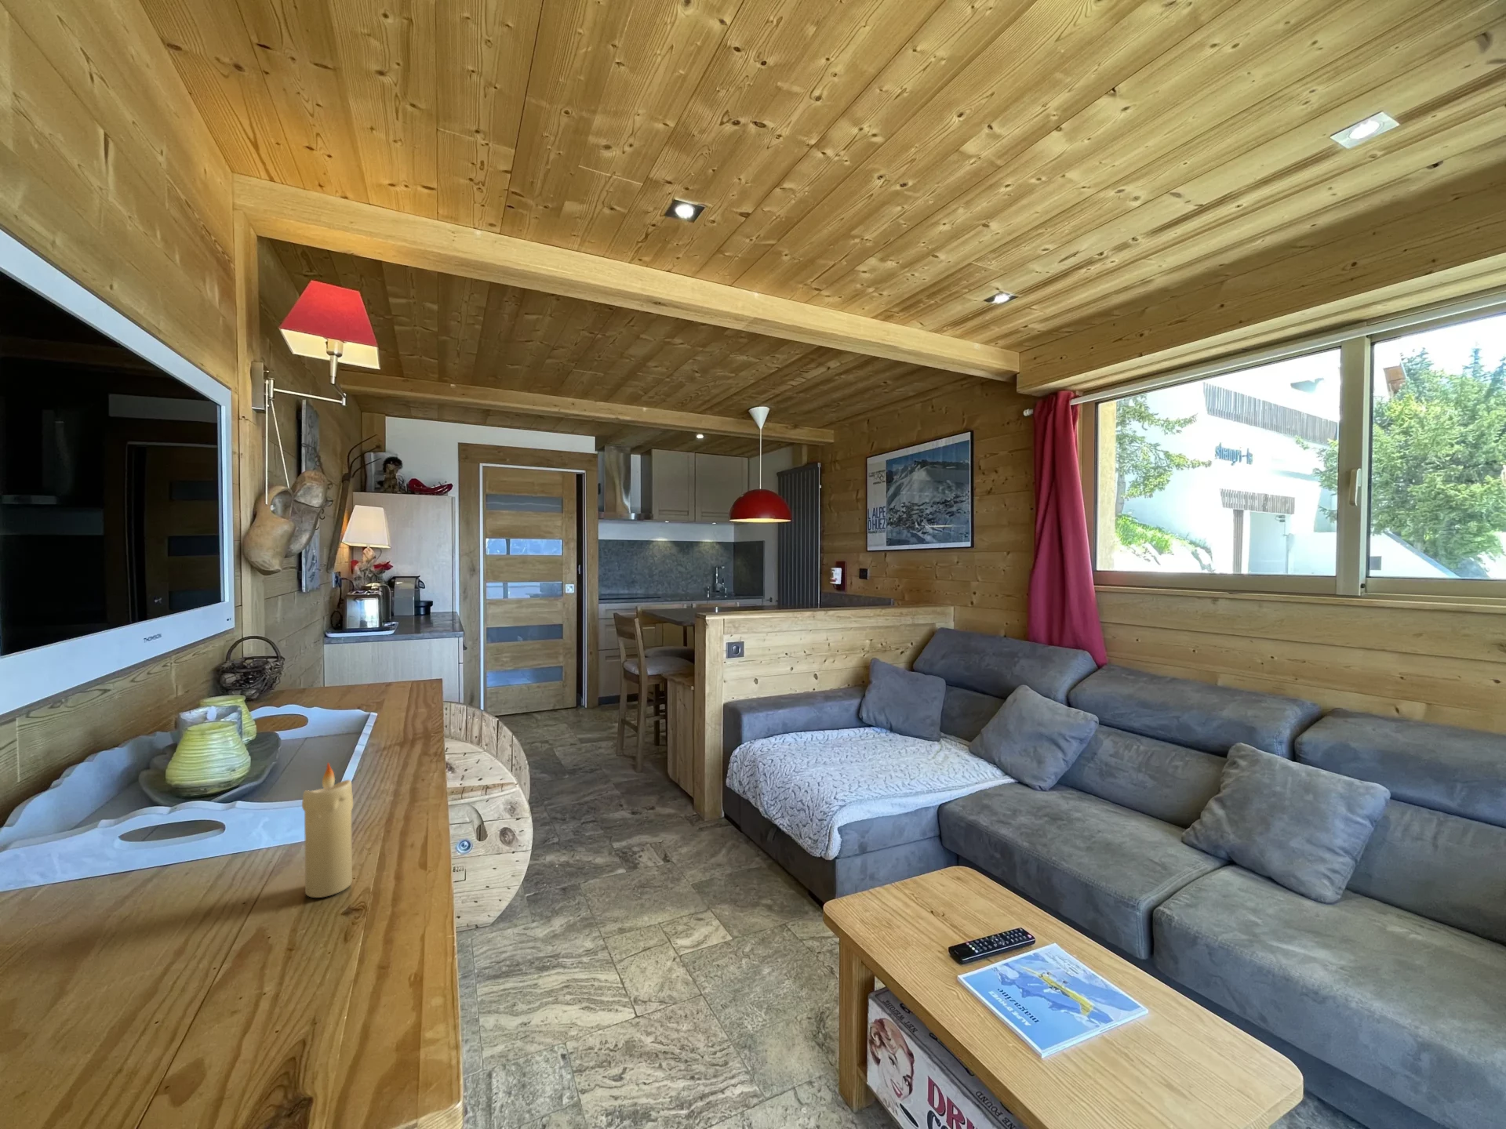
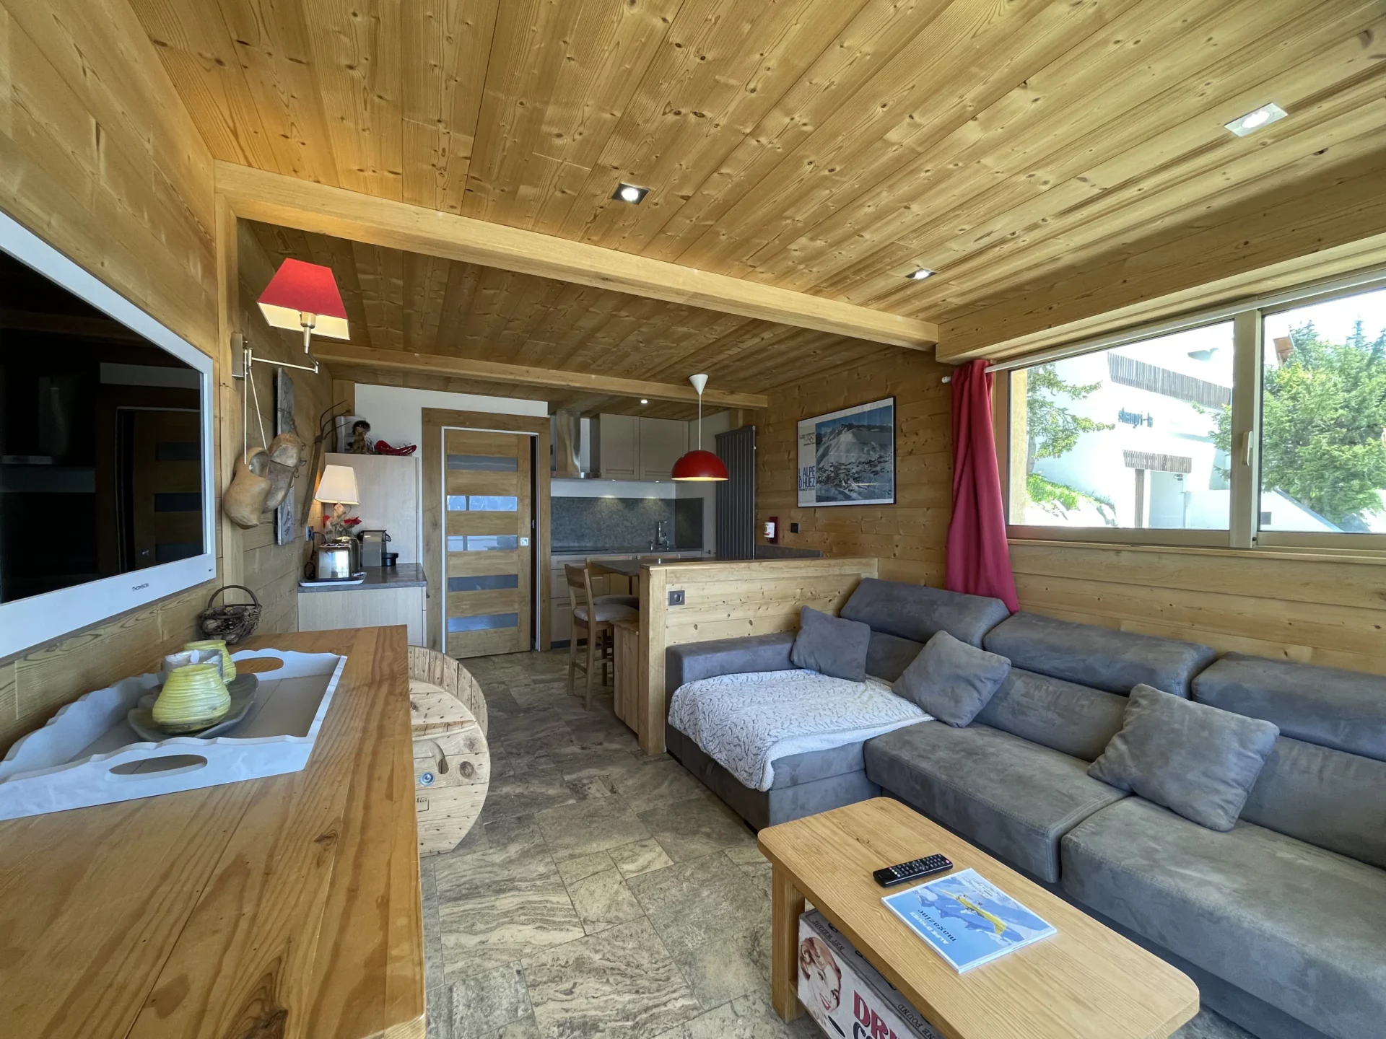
- candle (327, 824)
